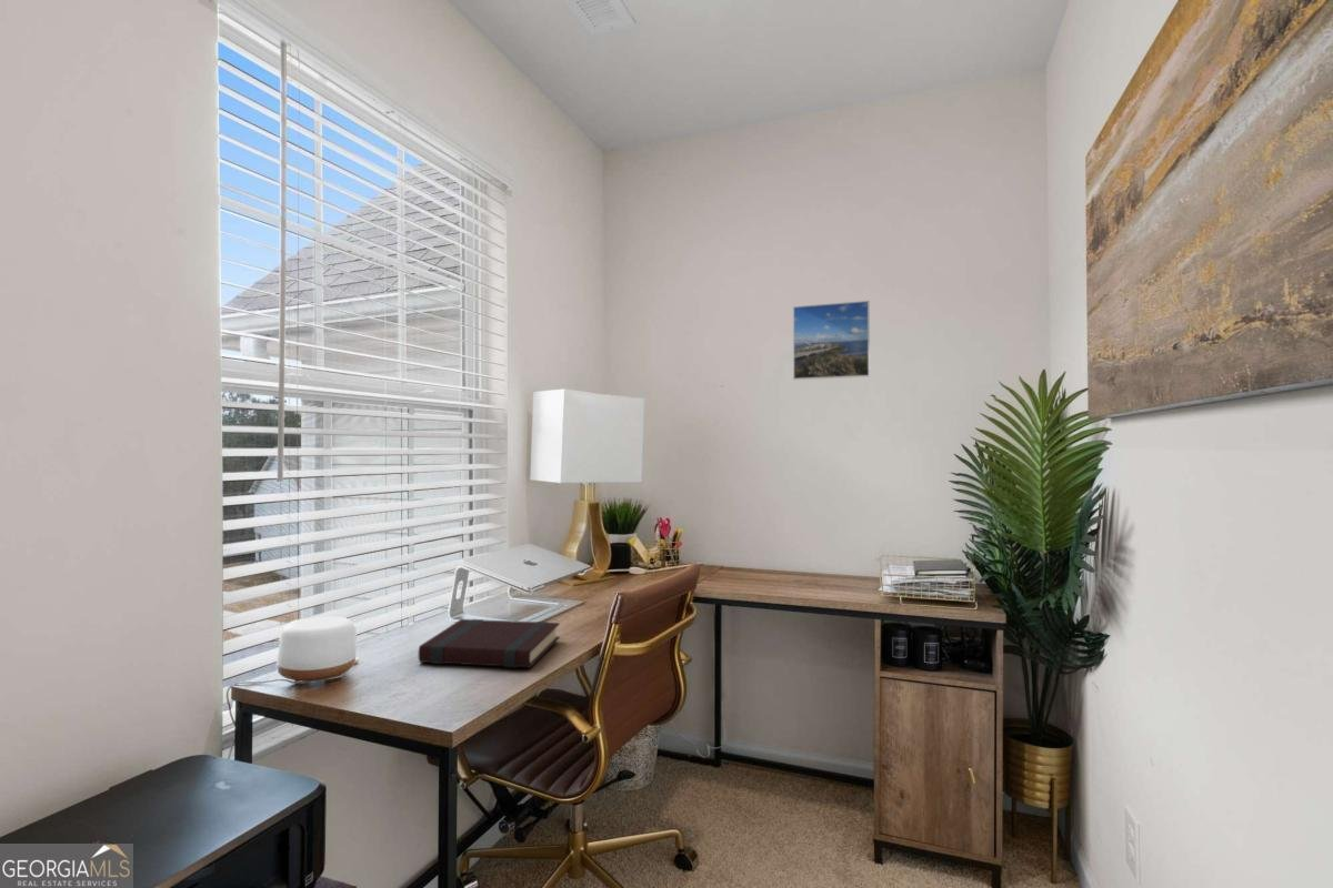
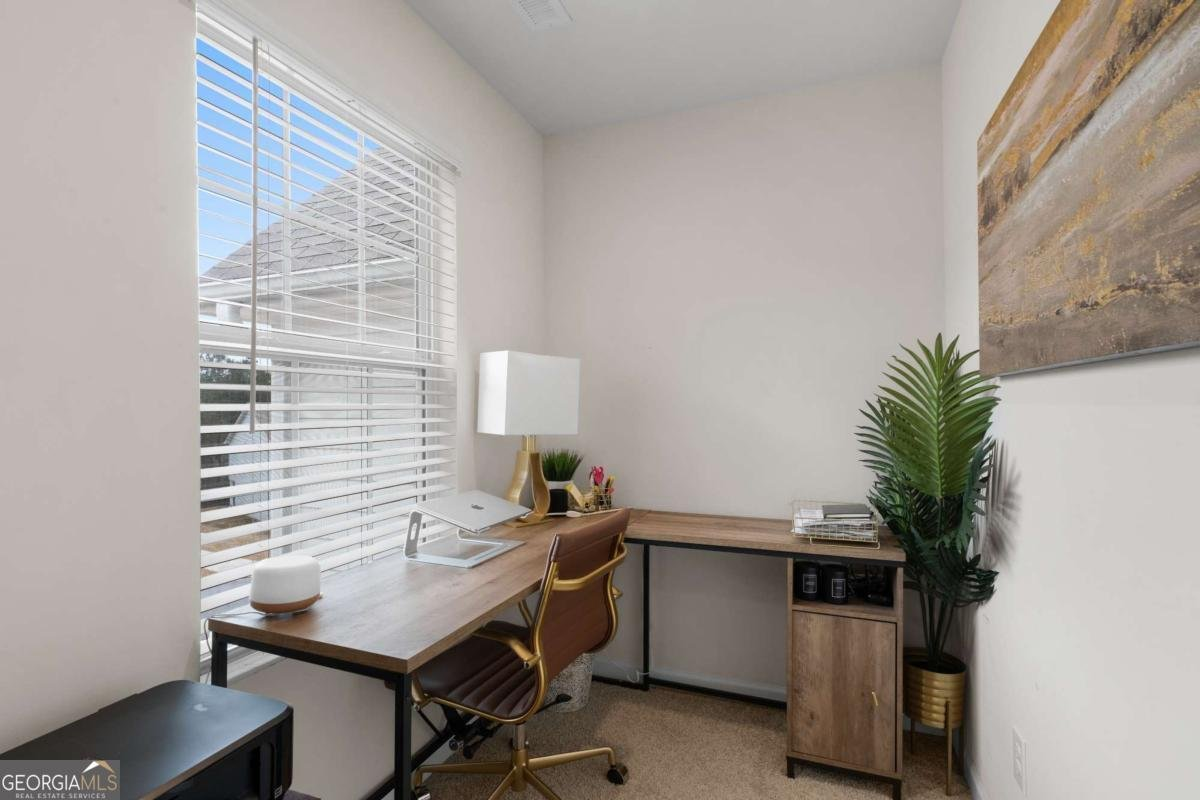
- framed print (830, 341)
- book (492, 642)
